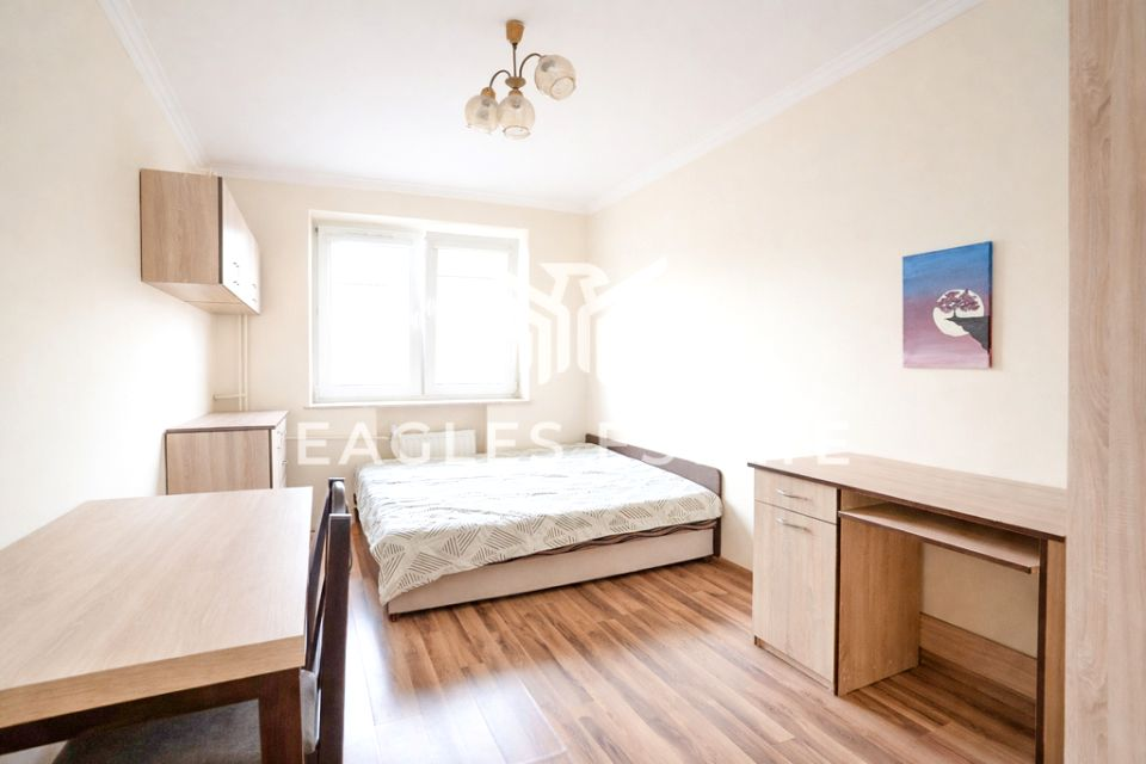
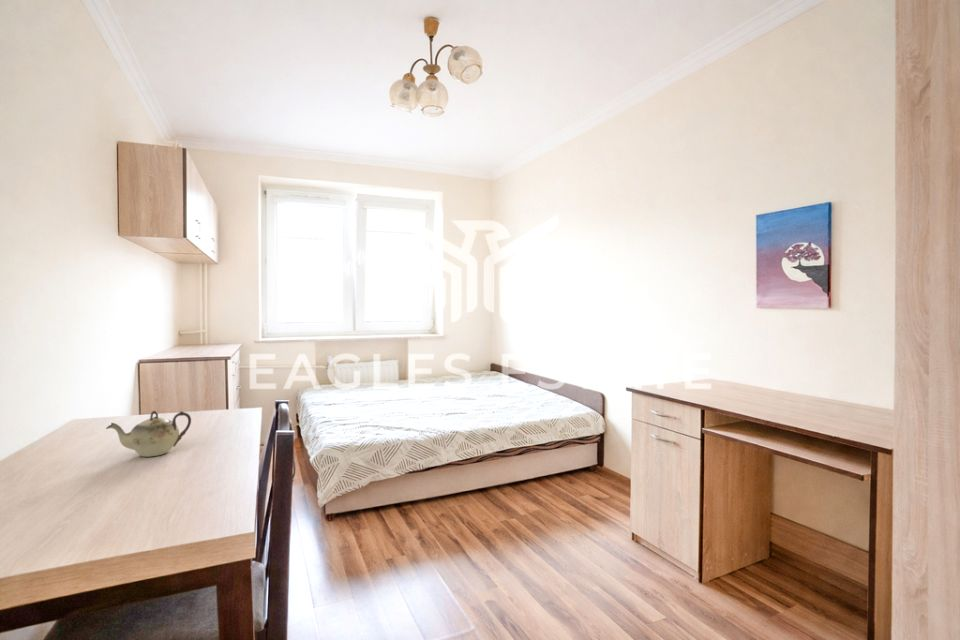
+ teapot (150, 432)
